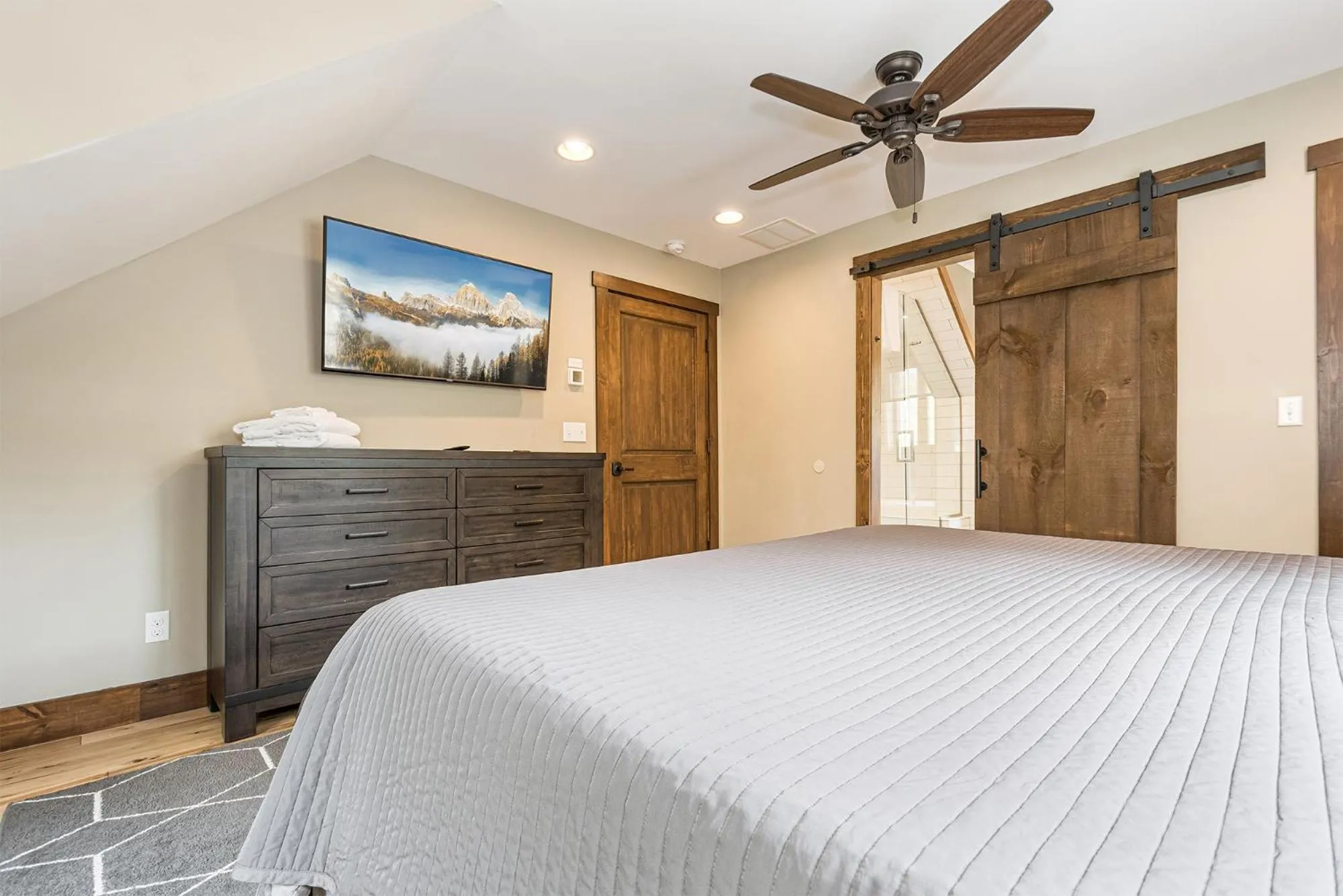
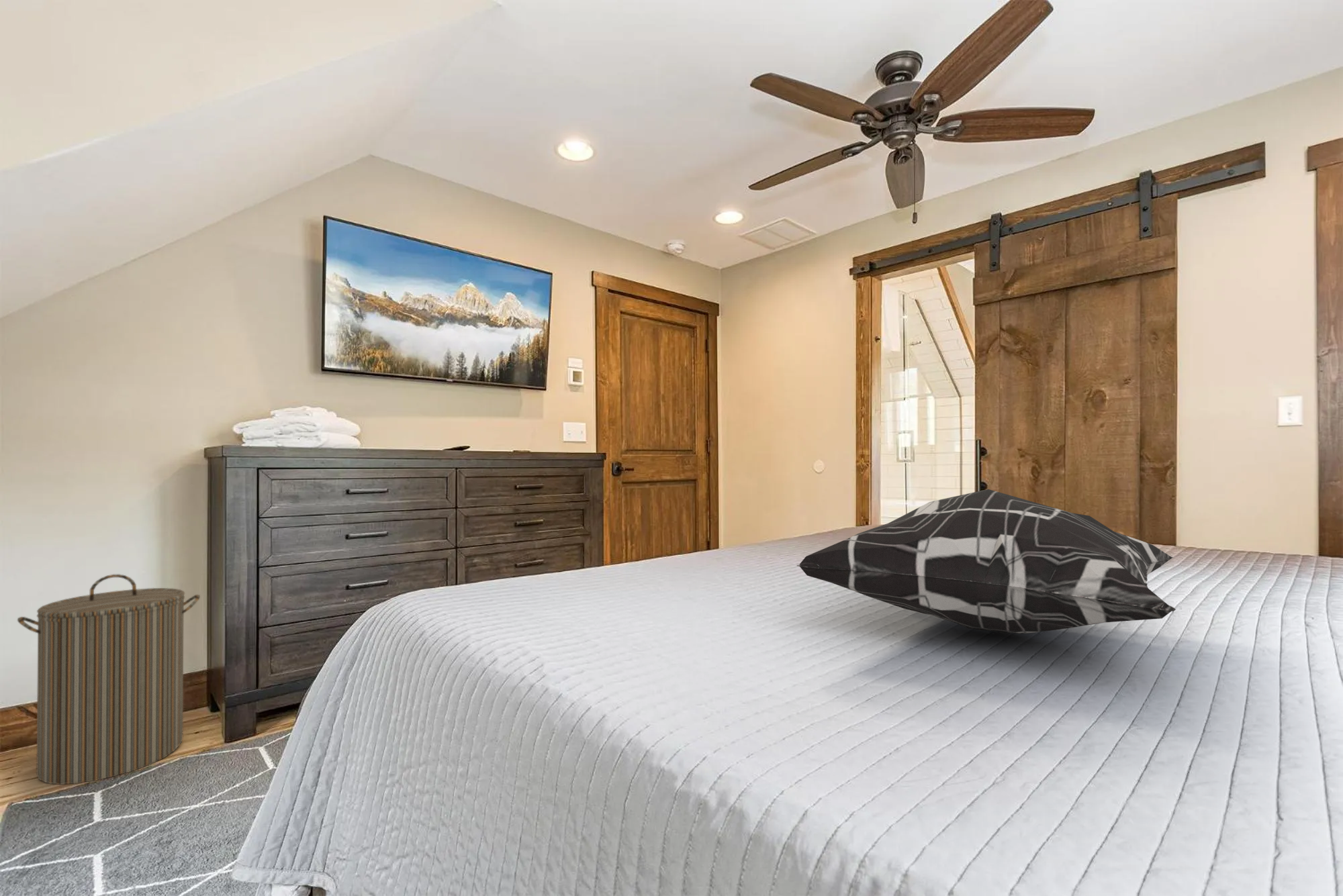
+ decorative pillow (984, 558)
+ laundry hamper (115, 665)
